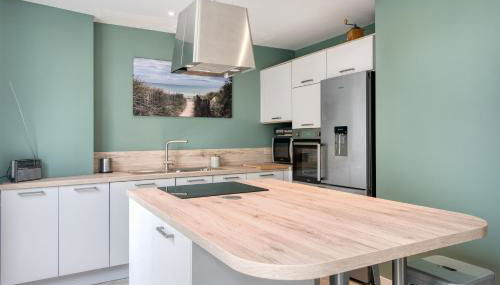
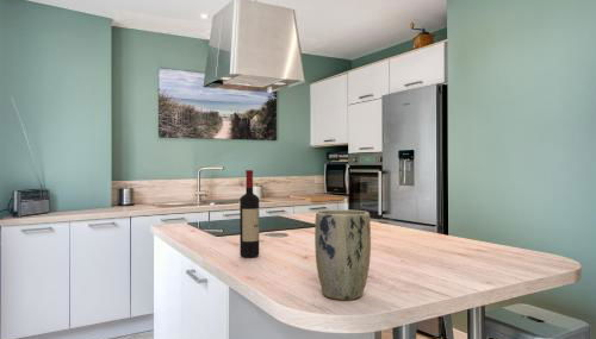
+ plant pot (342, 252)
+ wine bottle (249, 213)
